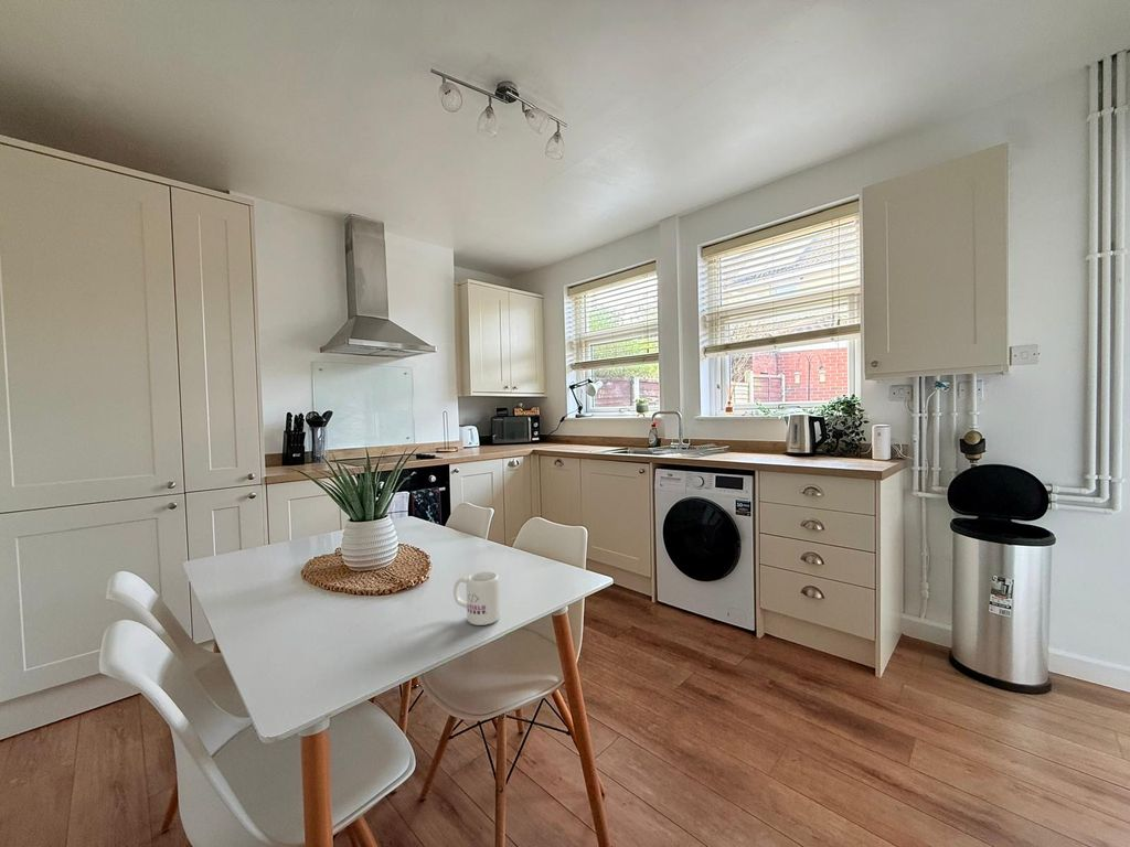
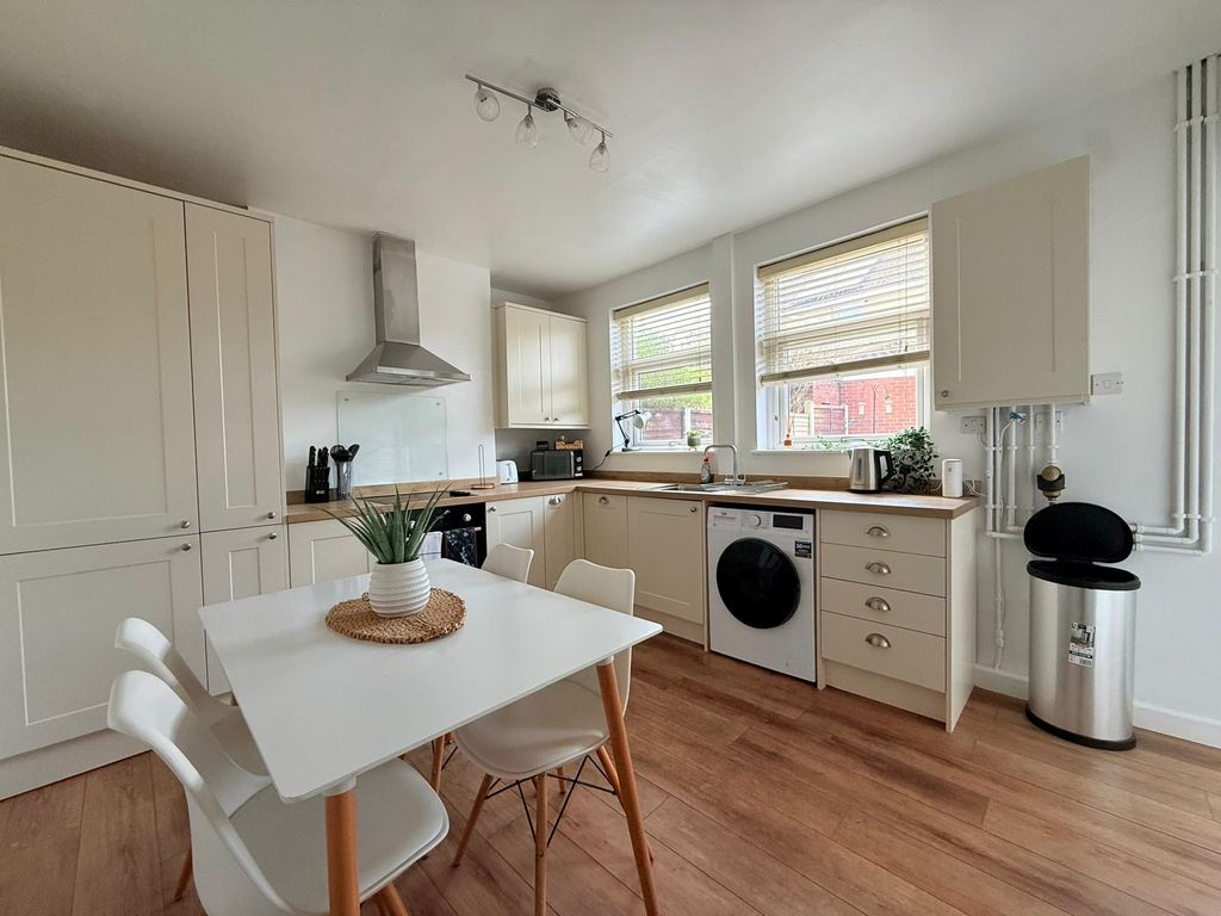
- mug (475, 596)
